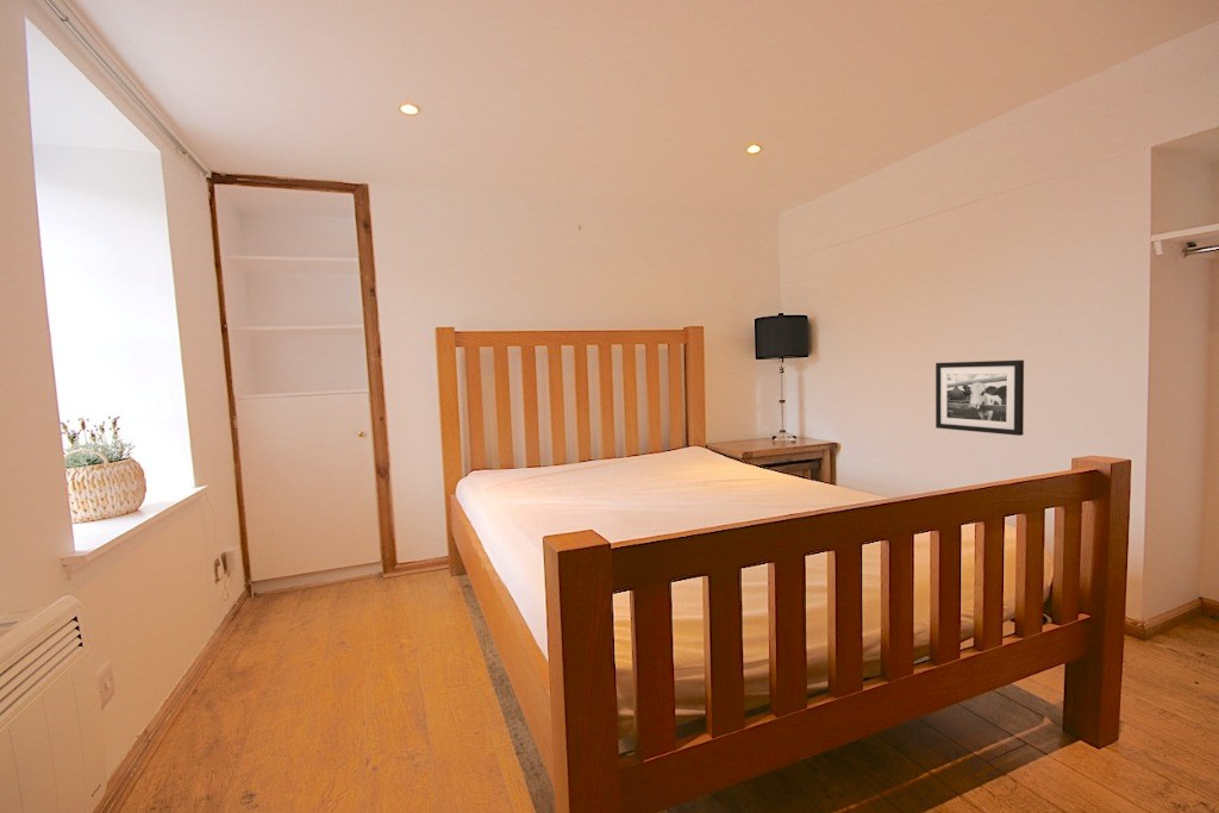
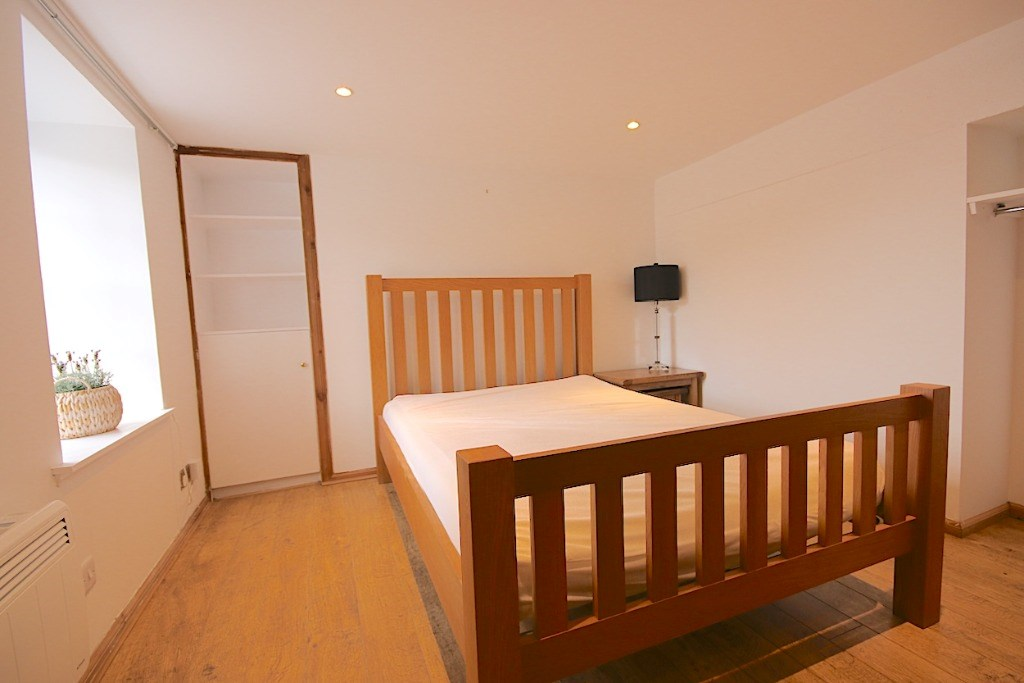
- picture frame (976, 396)
